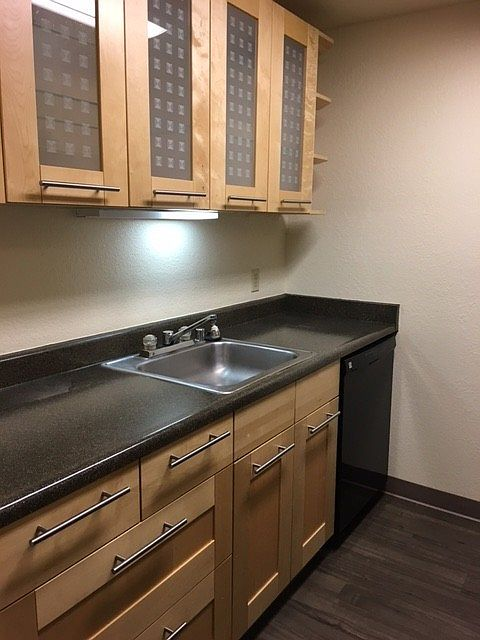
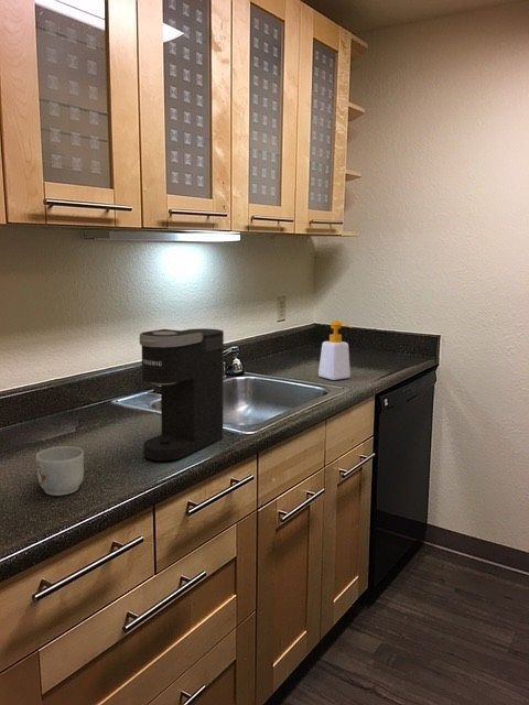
+ coffee maker (184, 388)
+ mug (56, 469)
+ soap bottle (338, 349)
